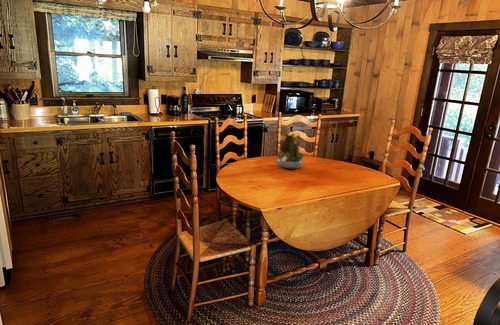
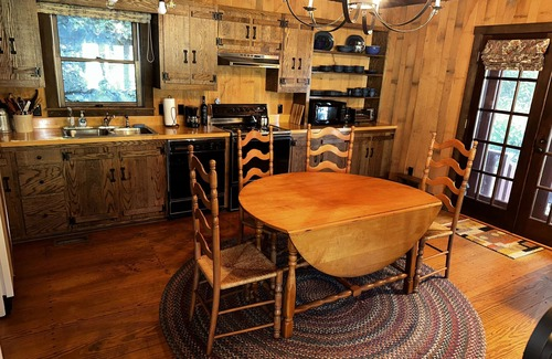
- flower arrangement (291, 149)
